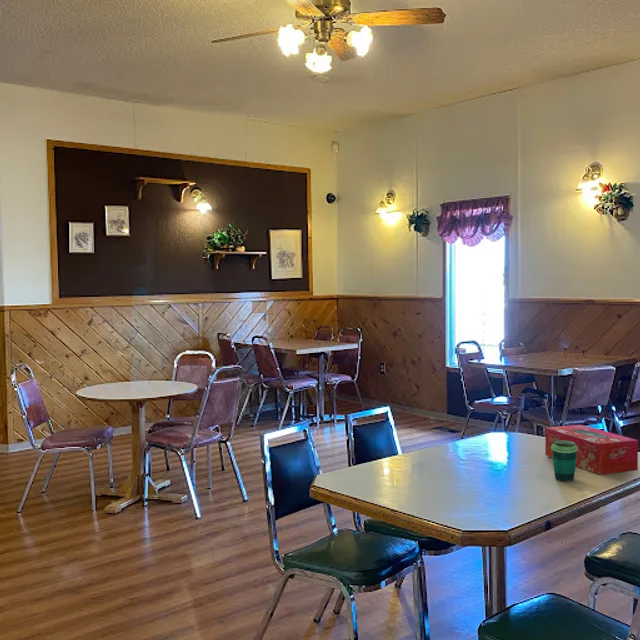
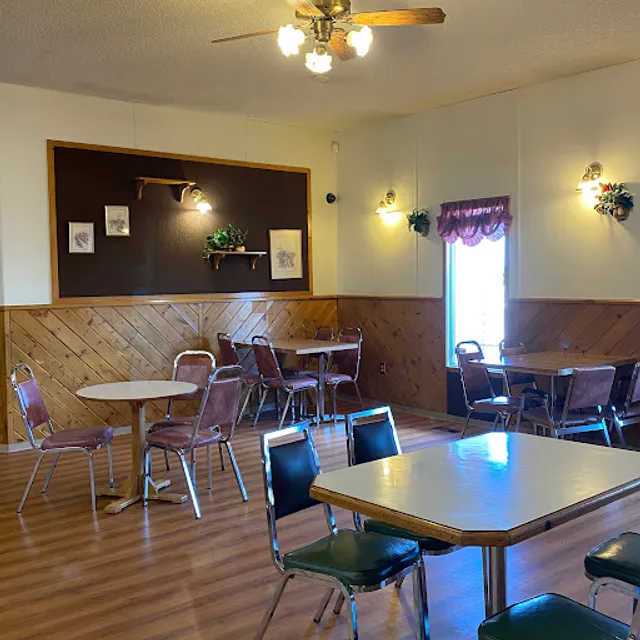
- tissue box (589, 447)
- cup (564, 461)
